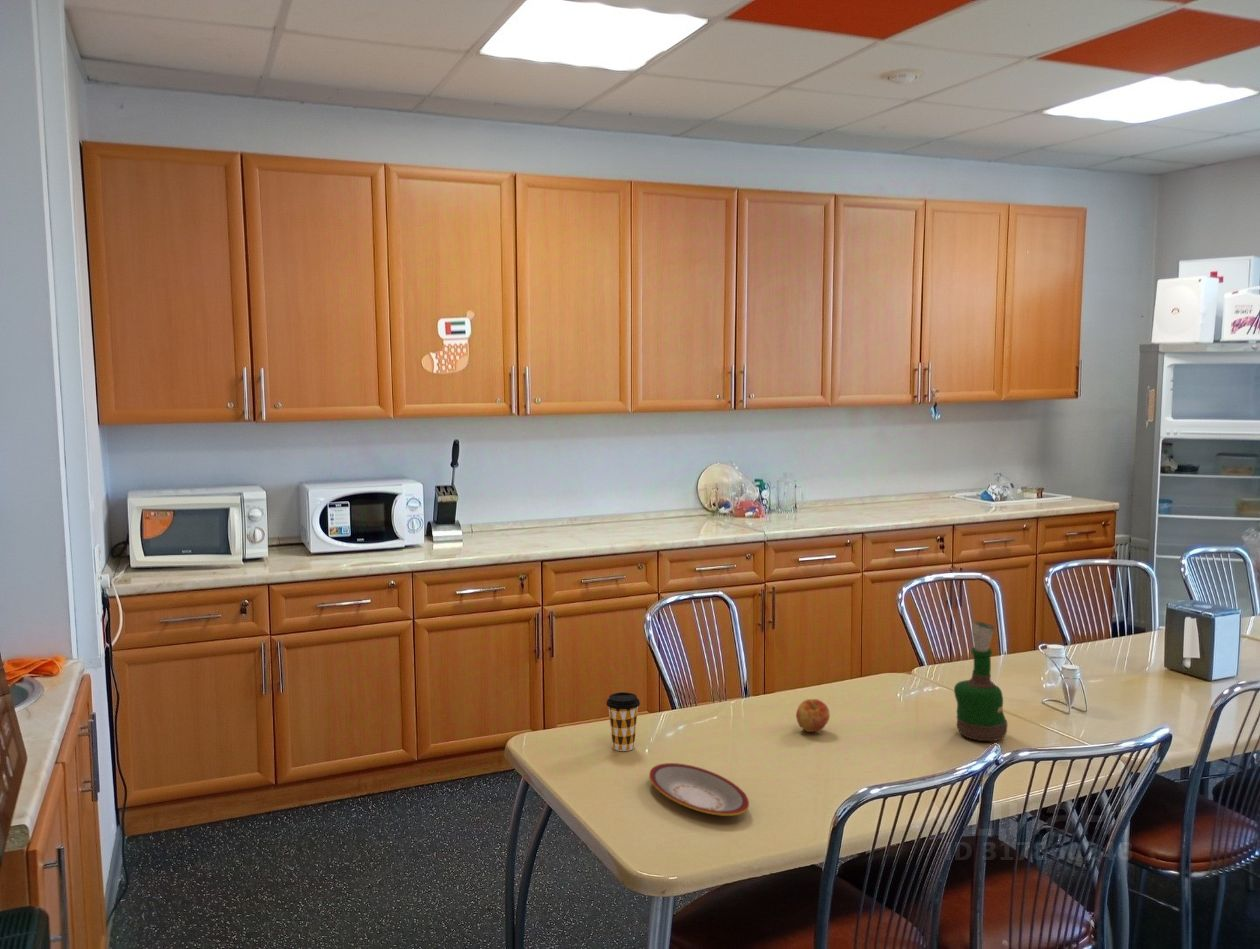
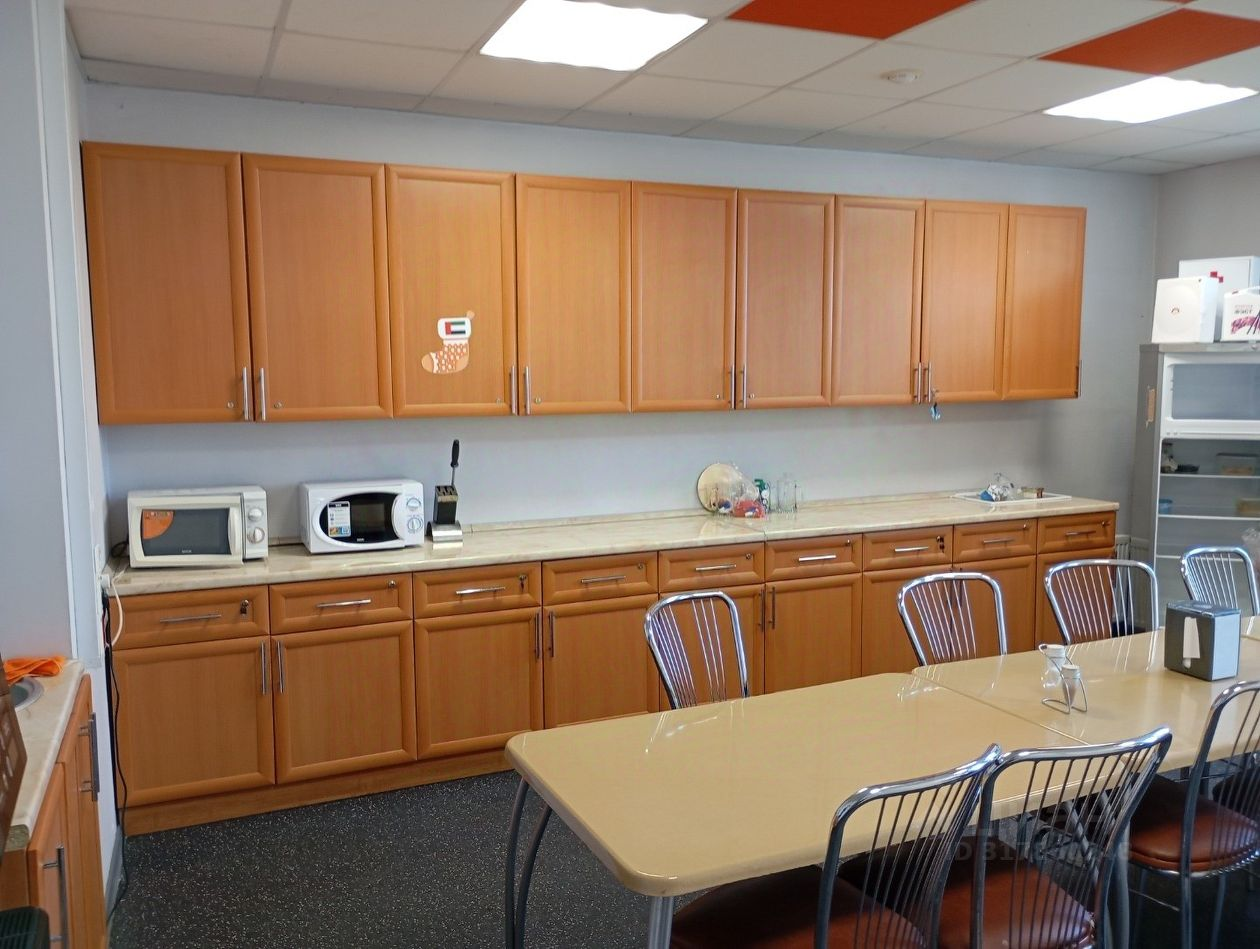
- coffee cup (623, 721)
- plate (697, 792)
- apple (812, 715)
- grog bottle (981, 679)
